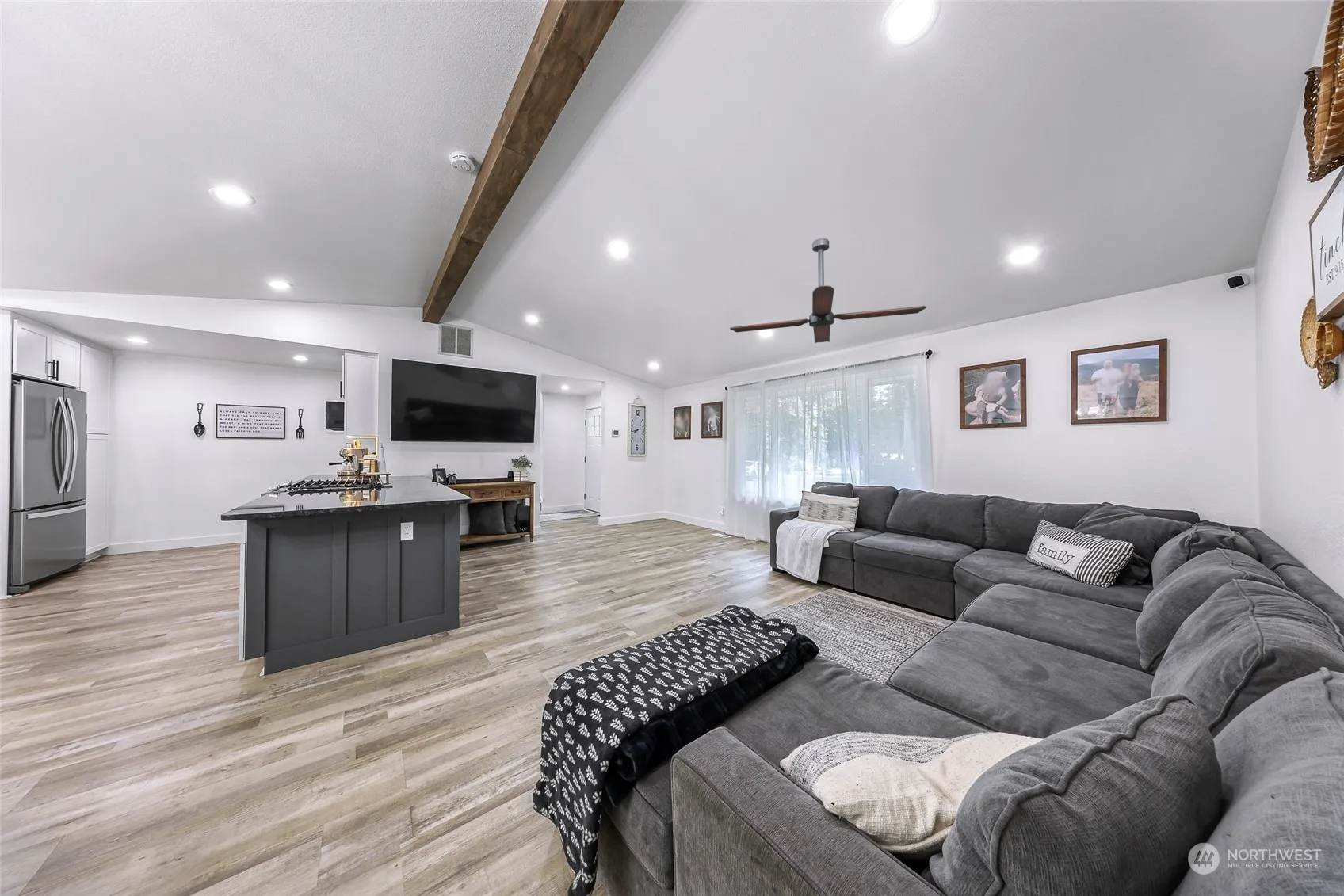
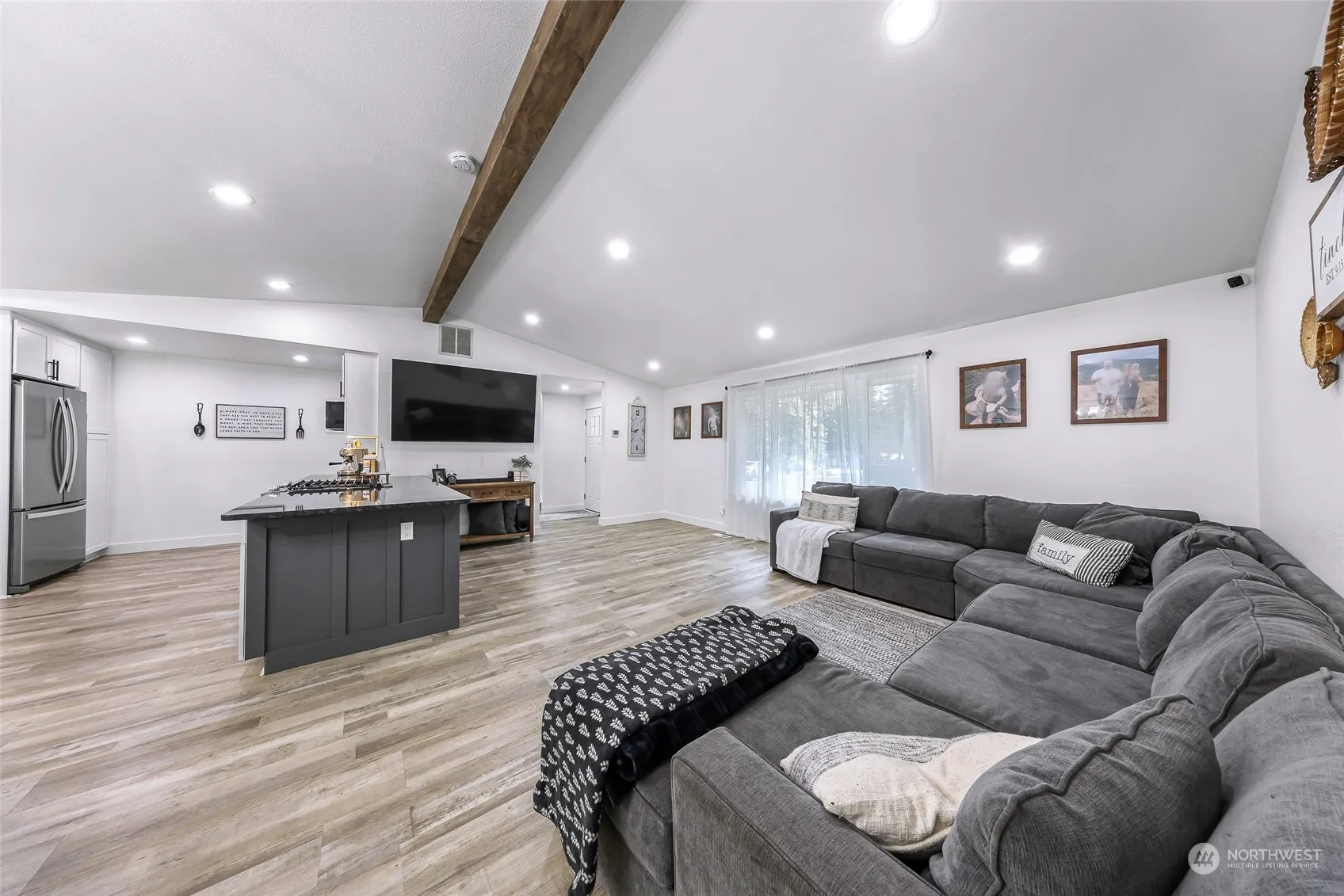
- ceiling fan (820, 284)
